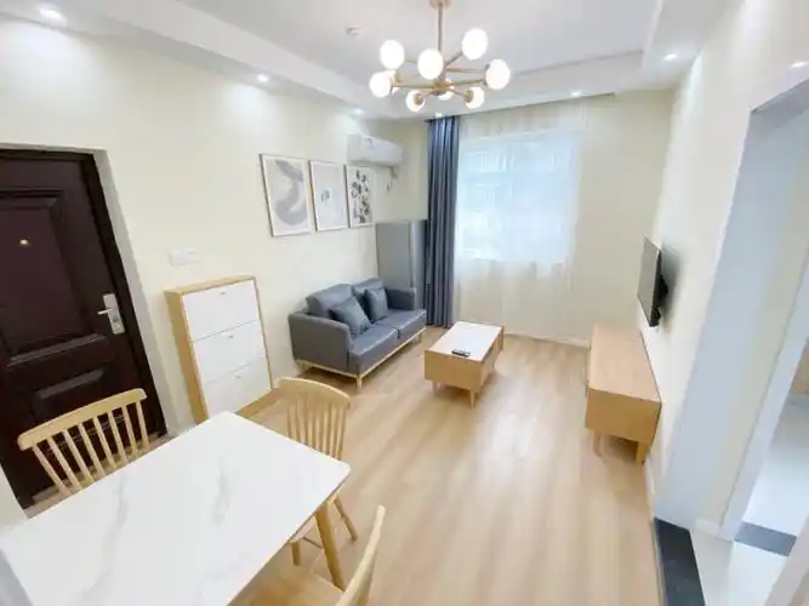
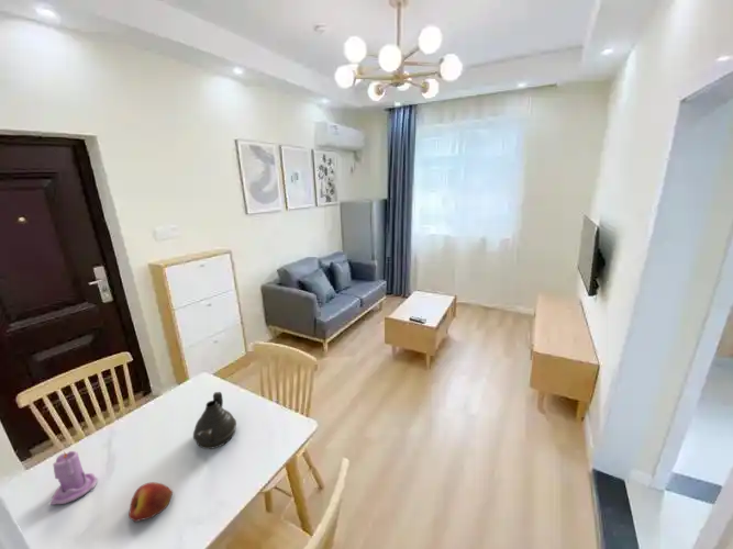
+ teapot (210, 425)
+ apple (149, 497)
+ candle (69, 470)
